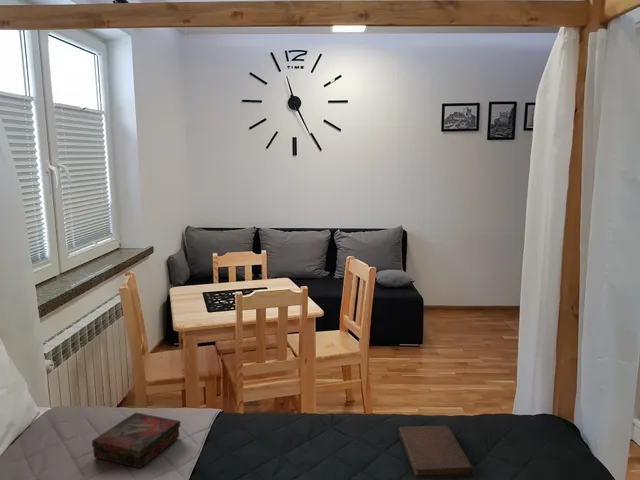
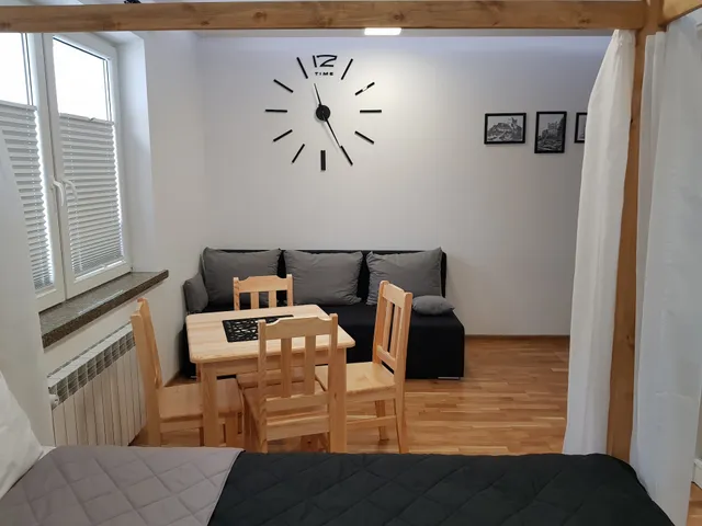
- book (138, 438)
- notebook (433, 449)
